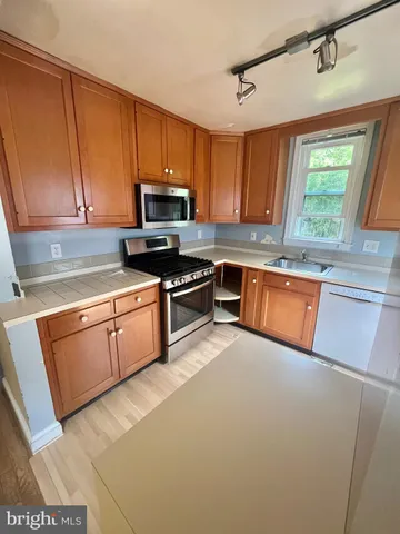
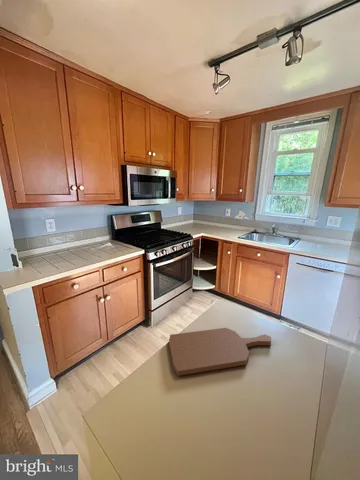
+ cutting board (223, 346)
